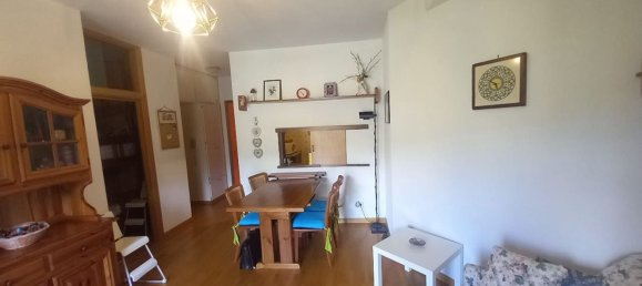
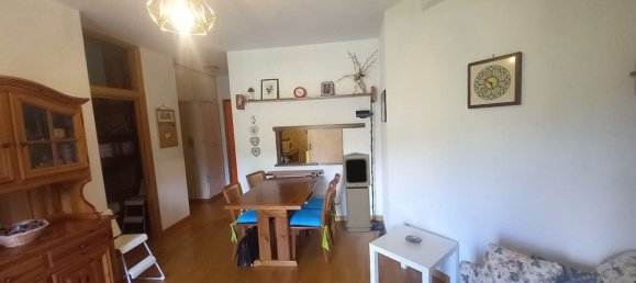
+ air purifier (357, 190)
